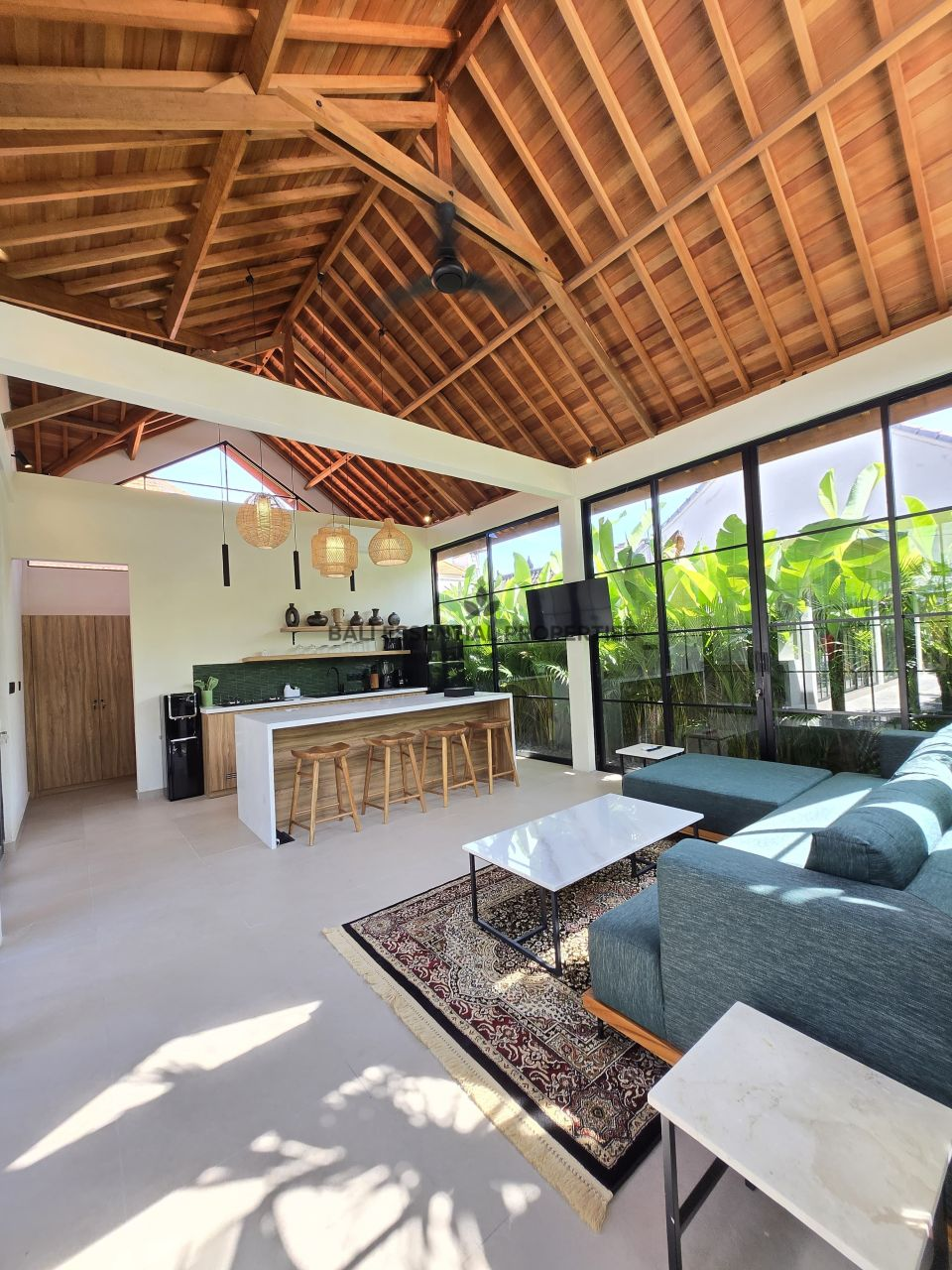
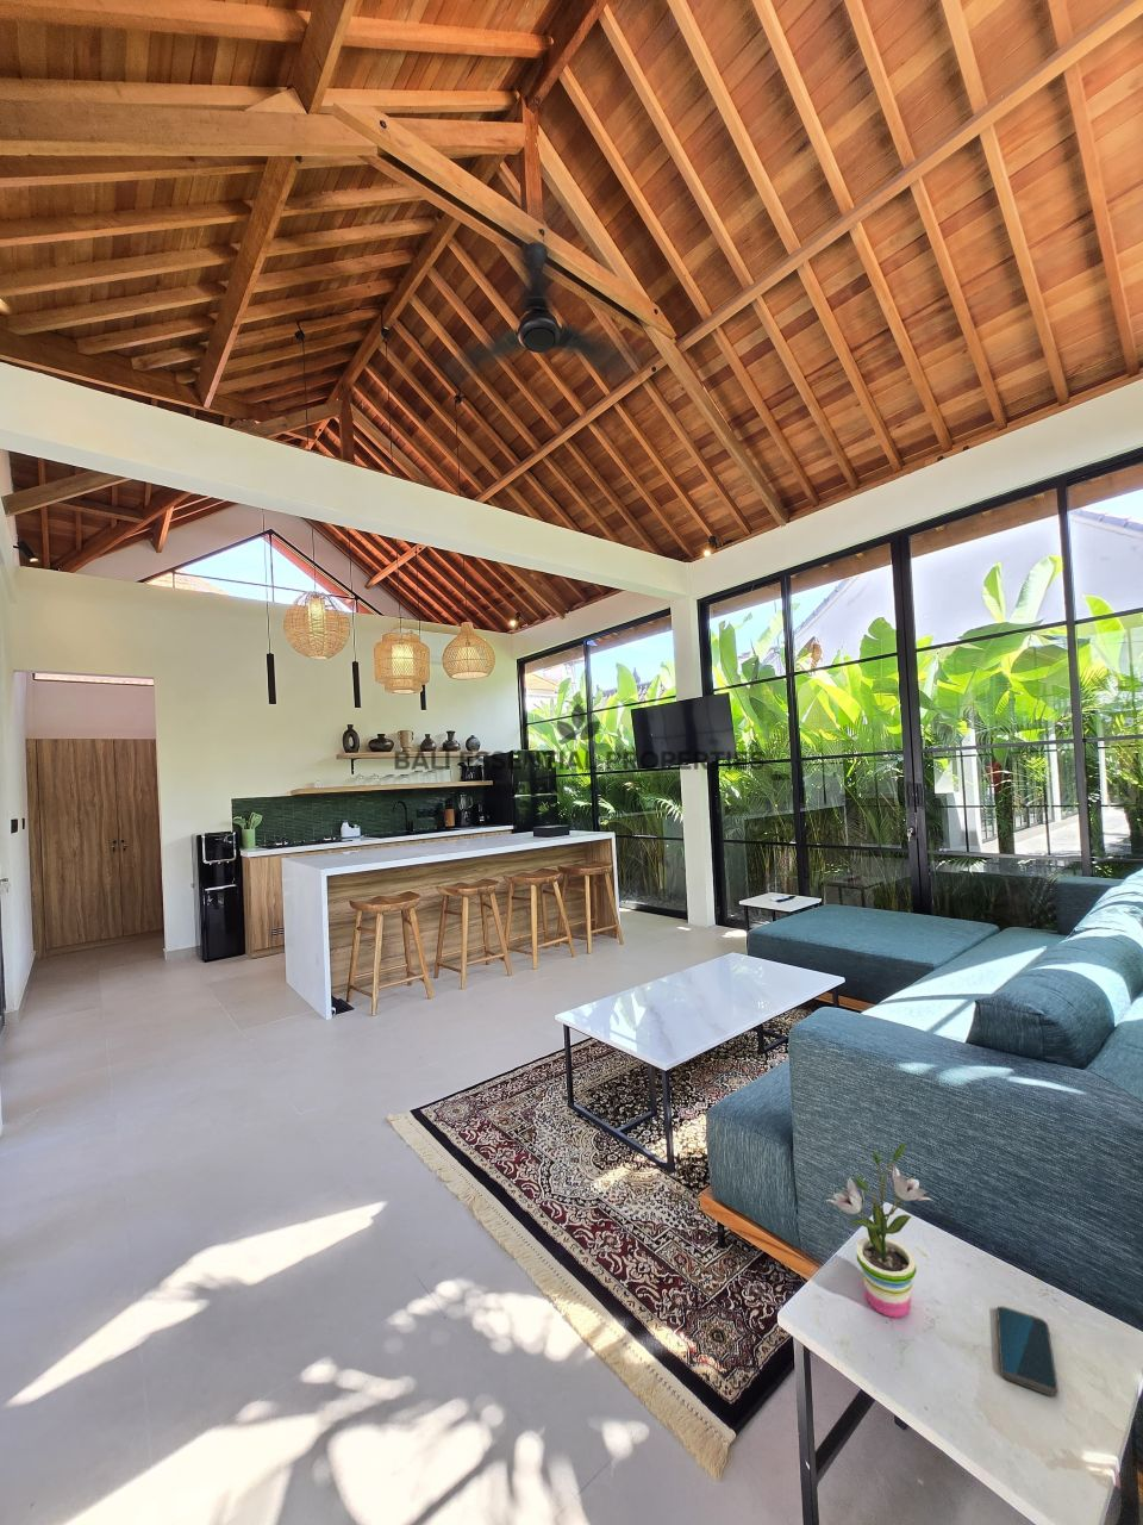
+ potted plant (879, 1210)
+ smartphone (1025, 1347)
